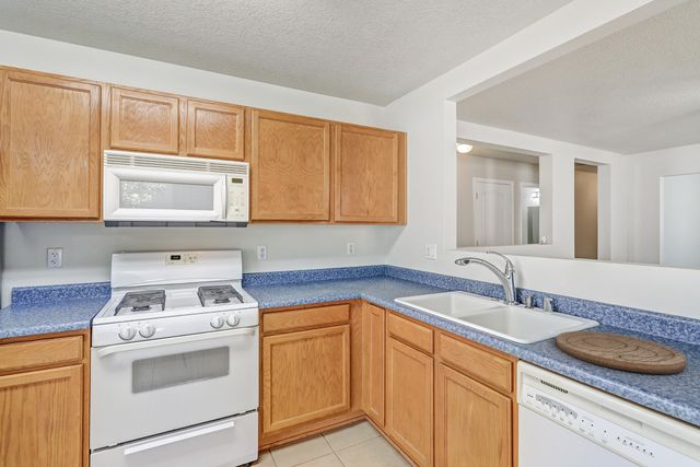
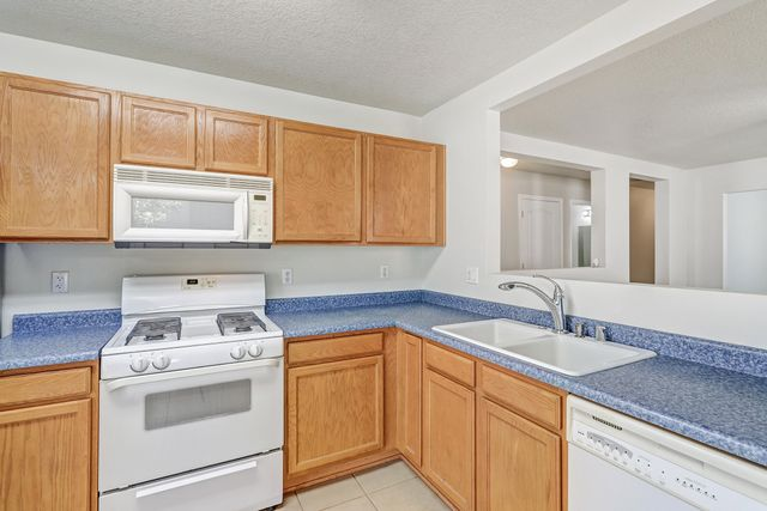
- cutting board (615, 349)
